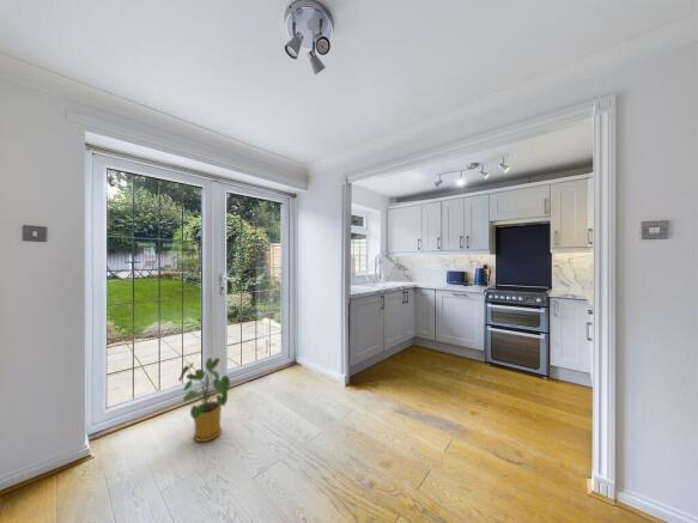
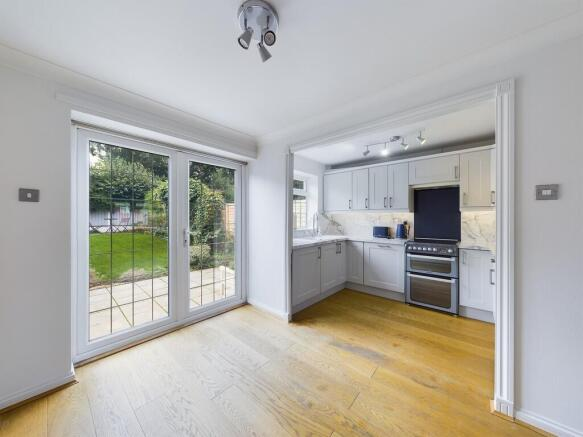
- house plant (205, 400)
